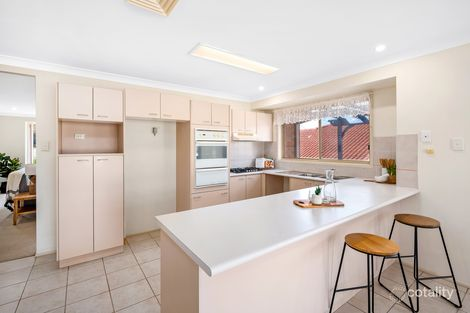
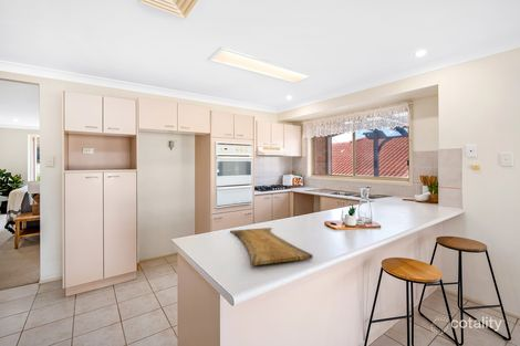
+ cutting board (263, 242)
